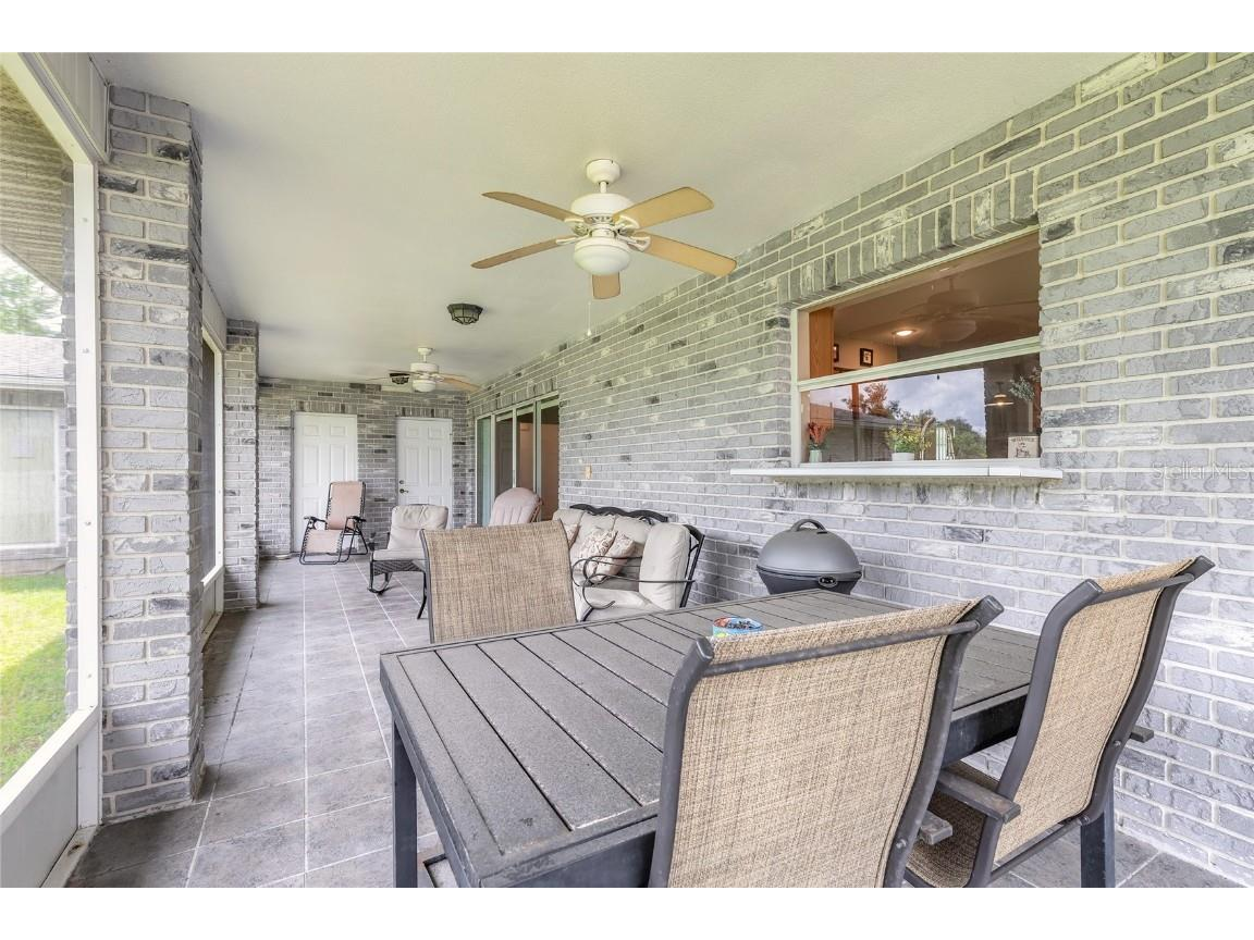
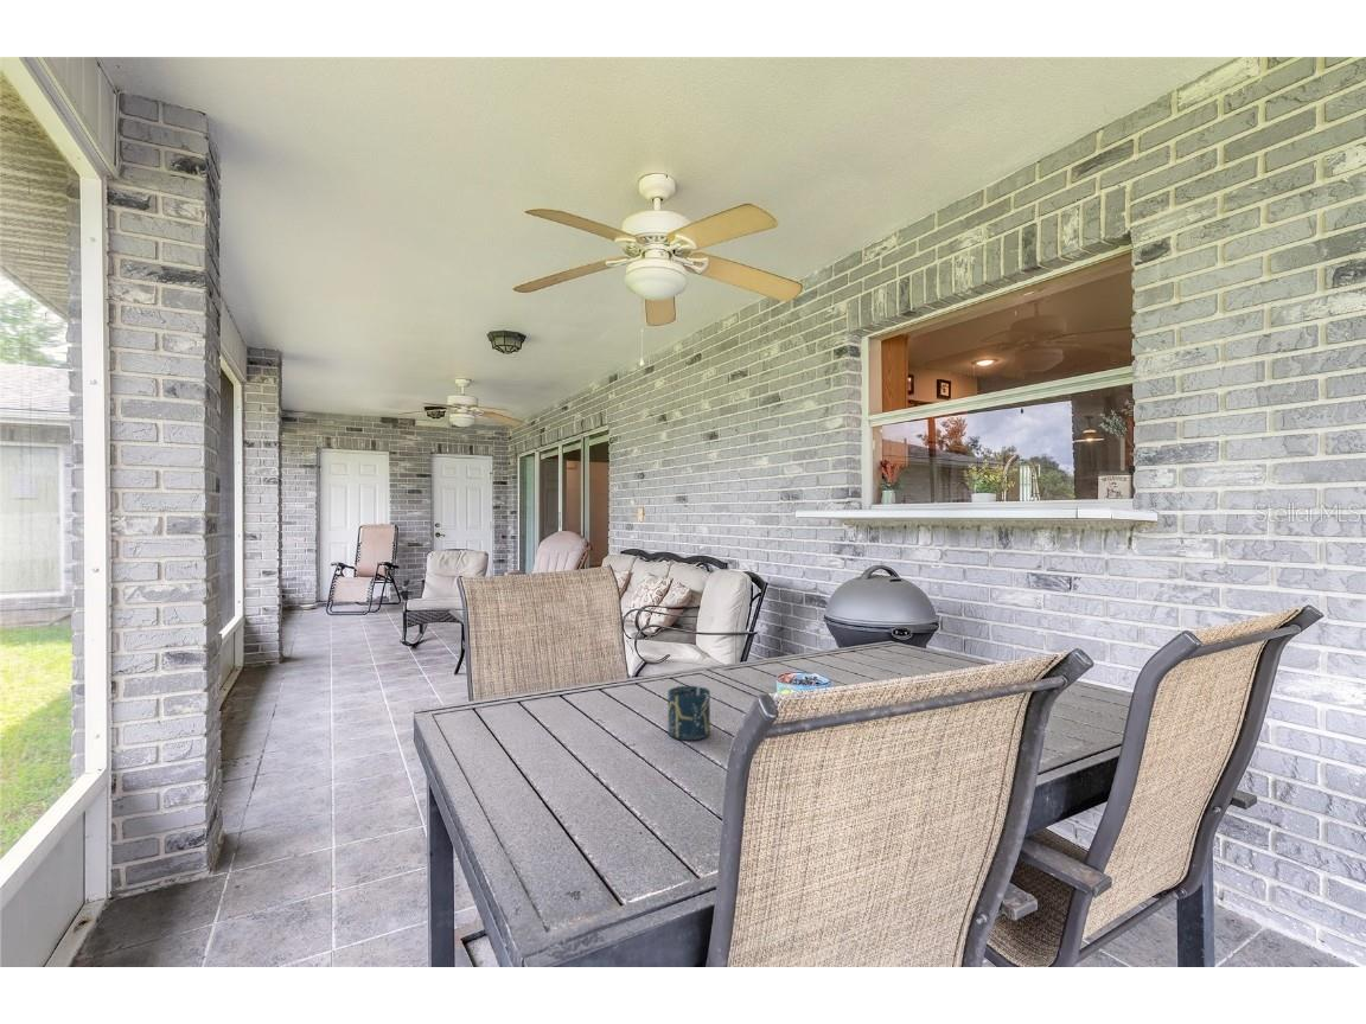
+ cup (690, 713)
